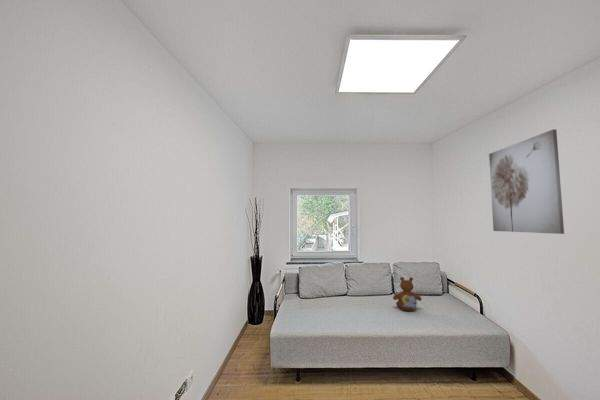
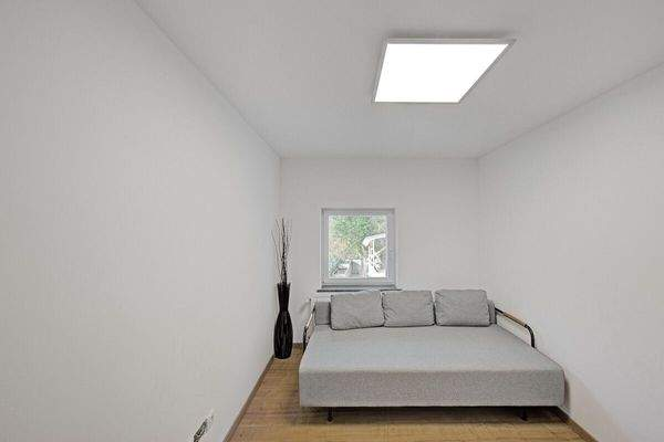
- teddy bear (406, 292)
- wall art (520, 187)
